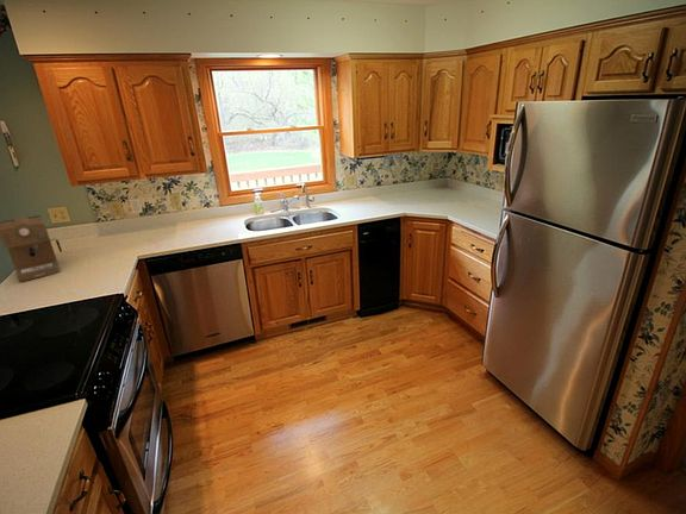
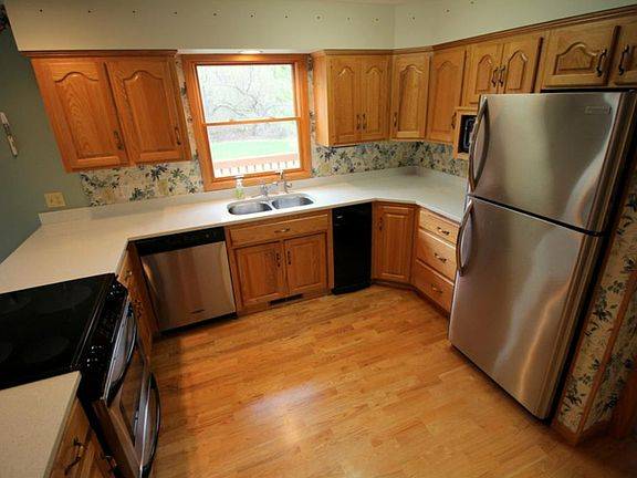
- coffee maker (33, 245)
